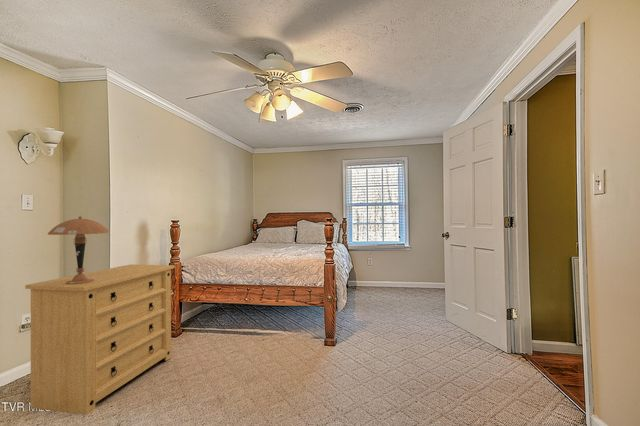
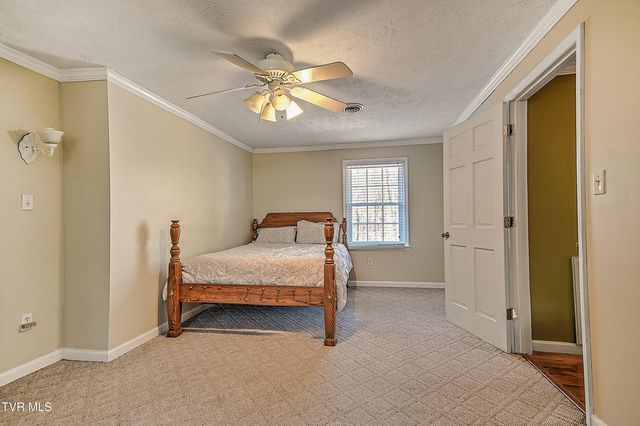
- table lamp (80, 248)
- dresser (111, 326)
